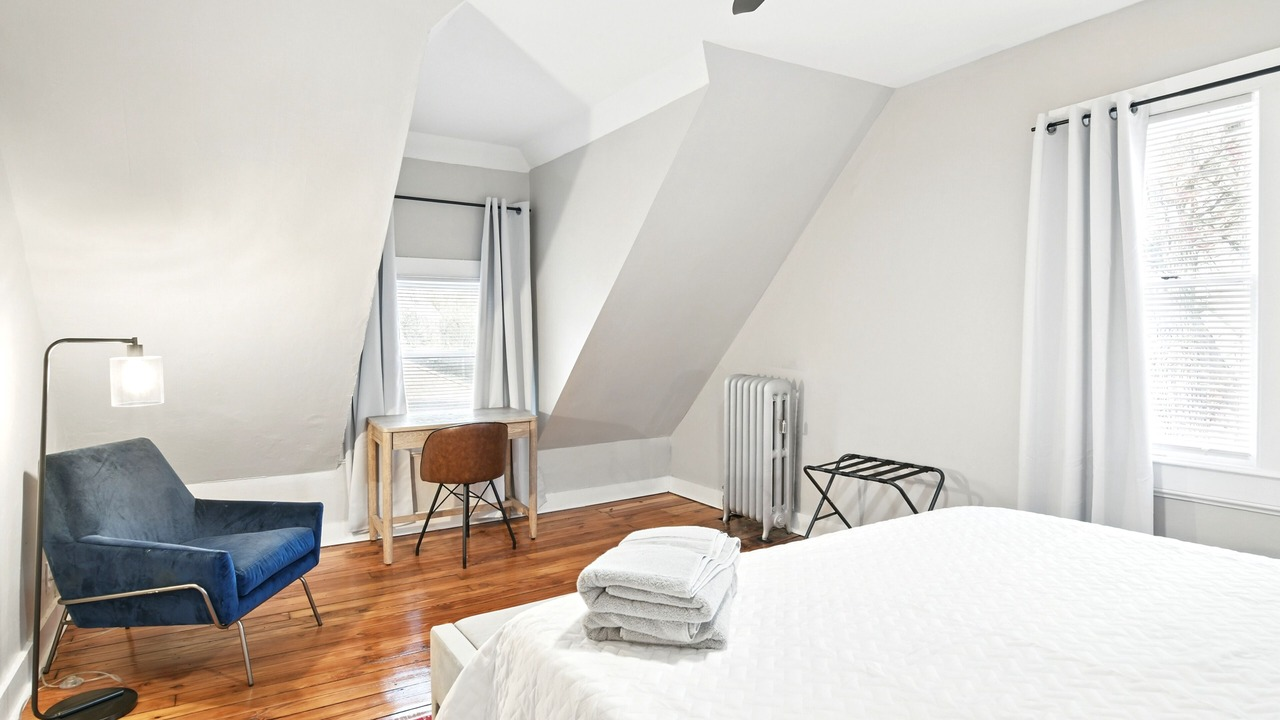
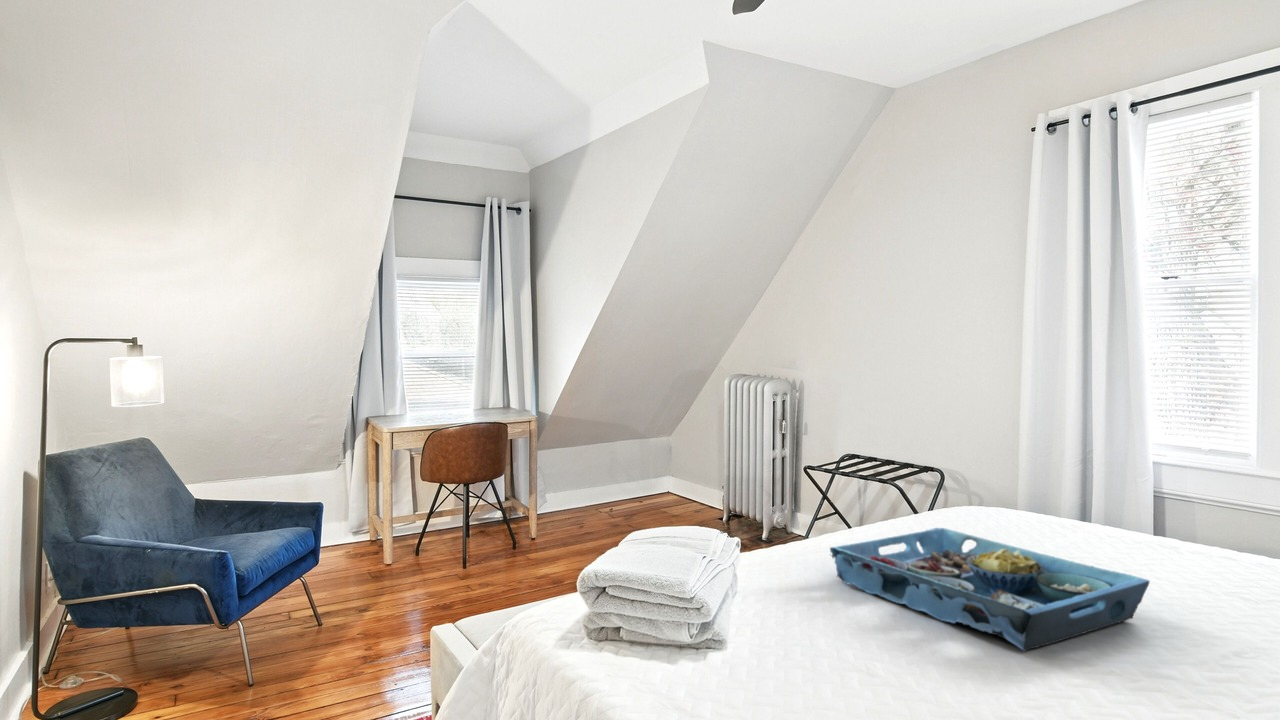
+ serving tray (977, 576)
